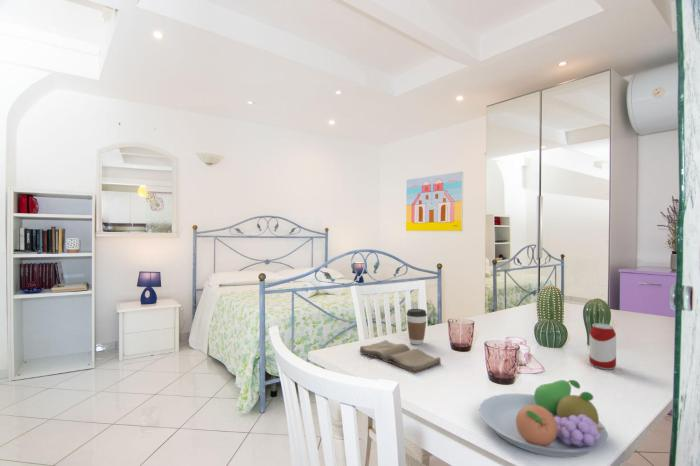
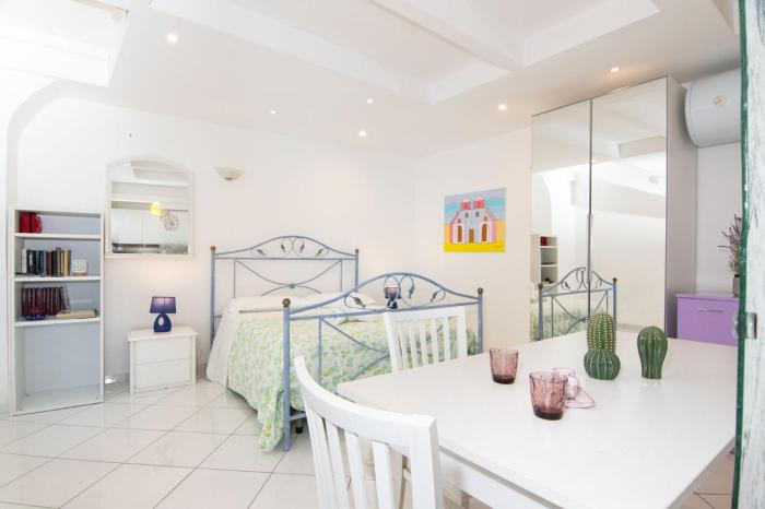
- beverage can (602, 345)
- fruit bowl (543, 406)
- diary (398, 354)
- coffee cup (416, 326)
